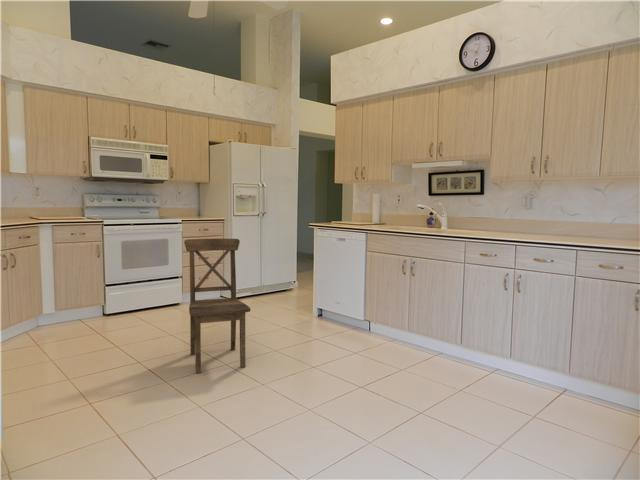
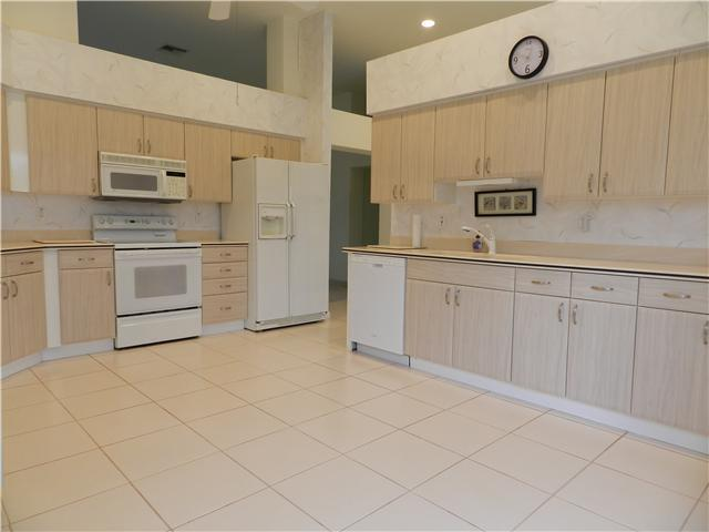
- dining chair (216, 300)
